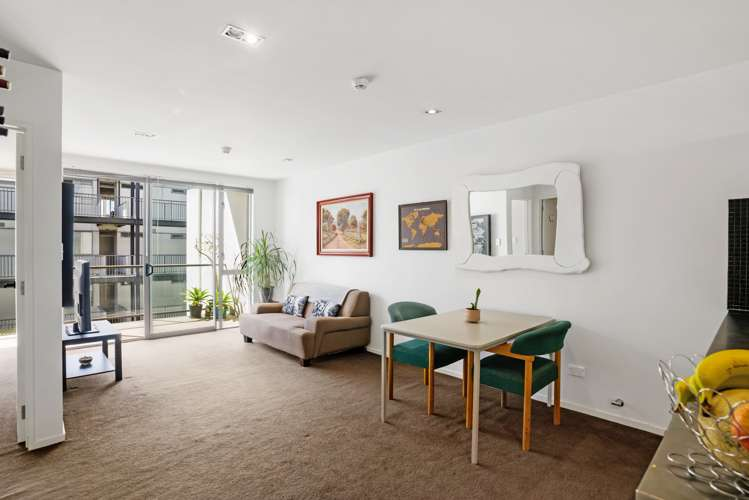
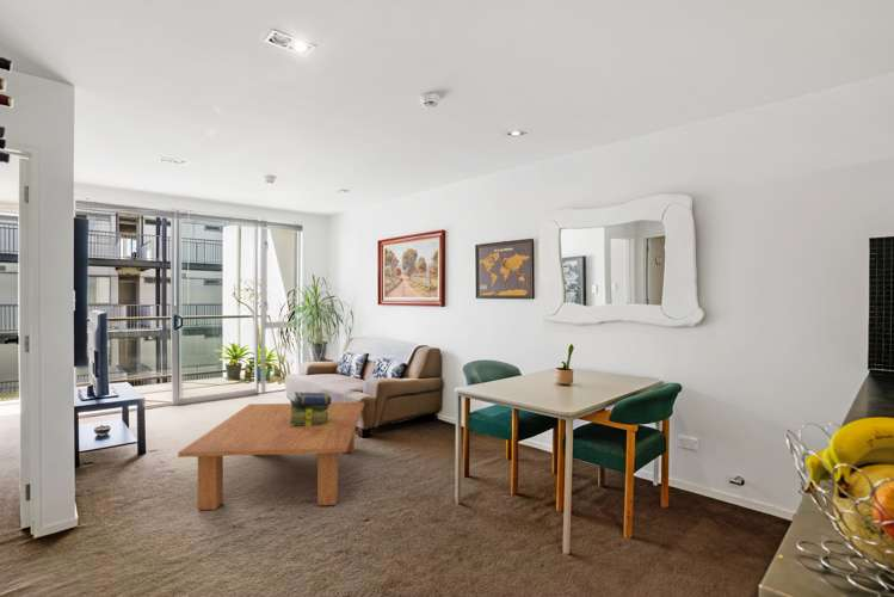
+ stack of books (310, 407)
+ coffee table (289, 448)
